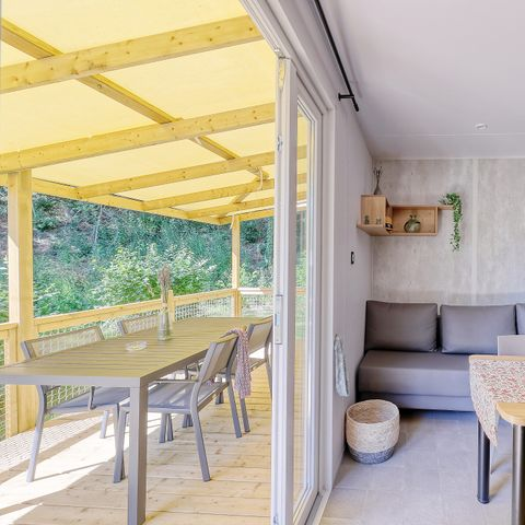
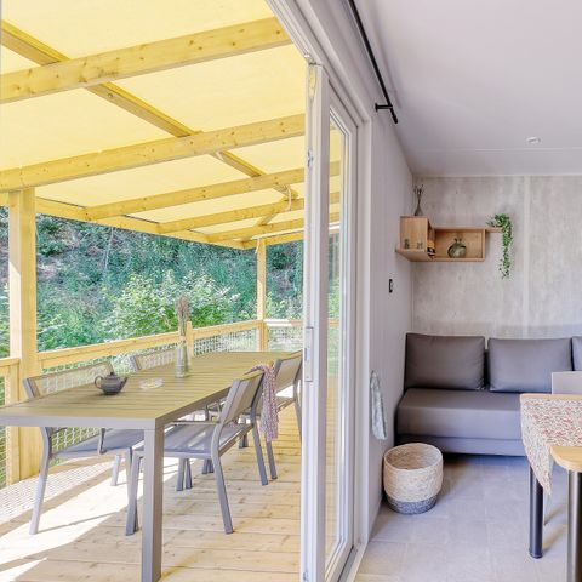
+ teapot (112, 382)
